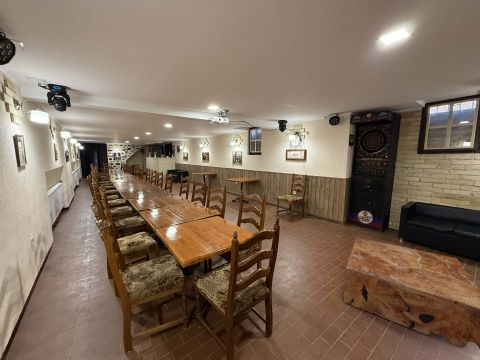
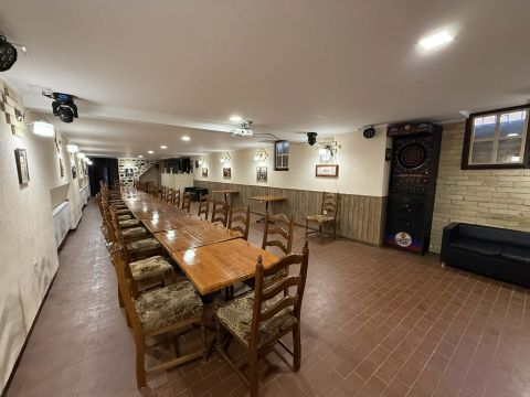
- coffee table (402, 279)
